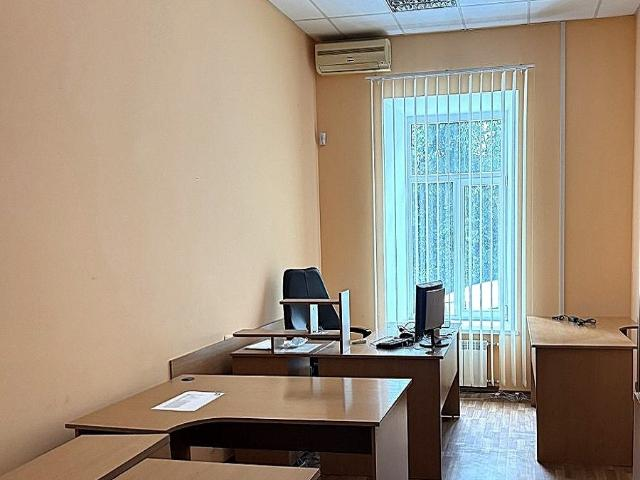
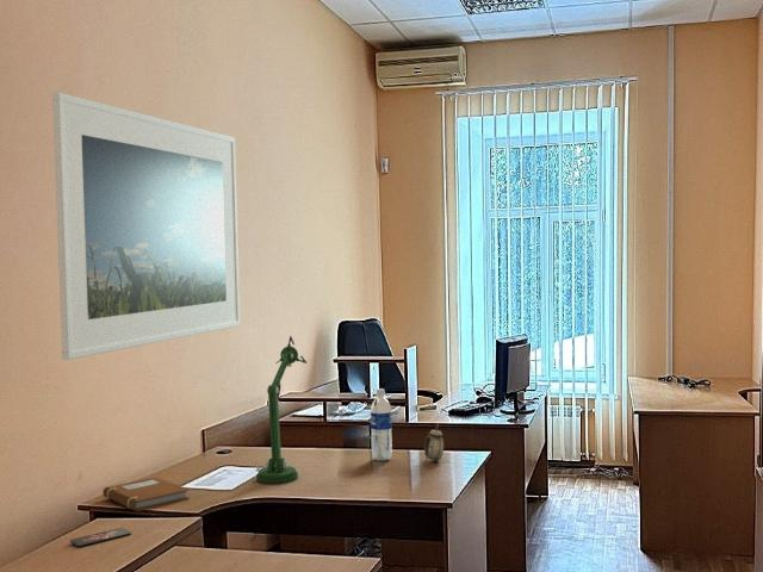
+ alarm clock (434, 442)
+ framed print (162, 229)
+ smartphone (100, 536)
+ water bottle (380, 424)
+ desk lamp (278, 405)
+ notebook (144, 492)
